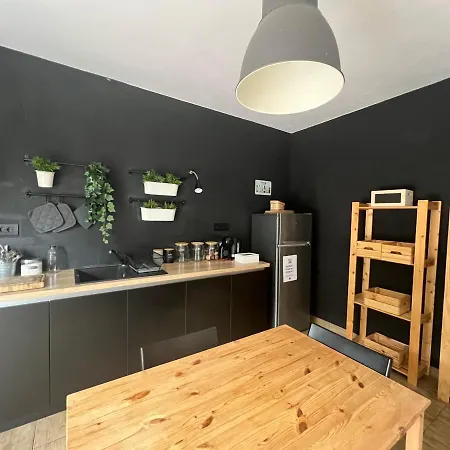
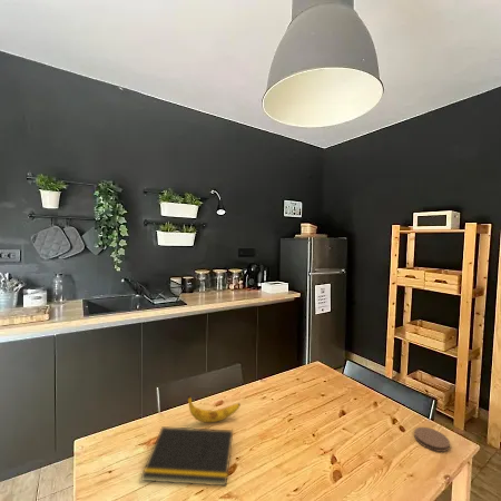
+ coaster (431, 439)
+ banana (214, 411)
+ notepad (190, 453)
